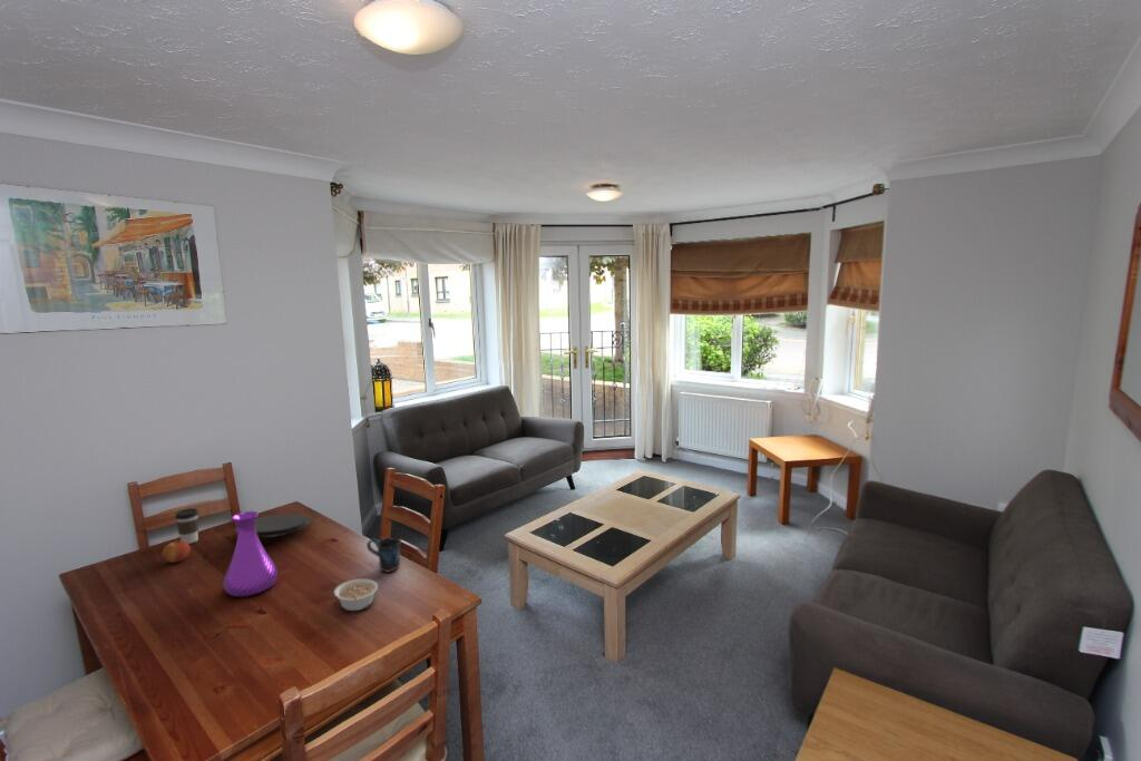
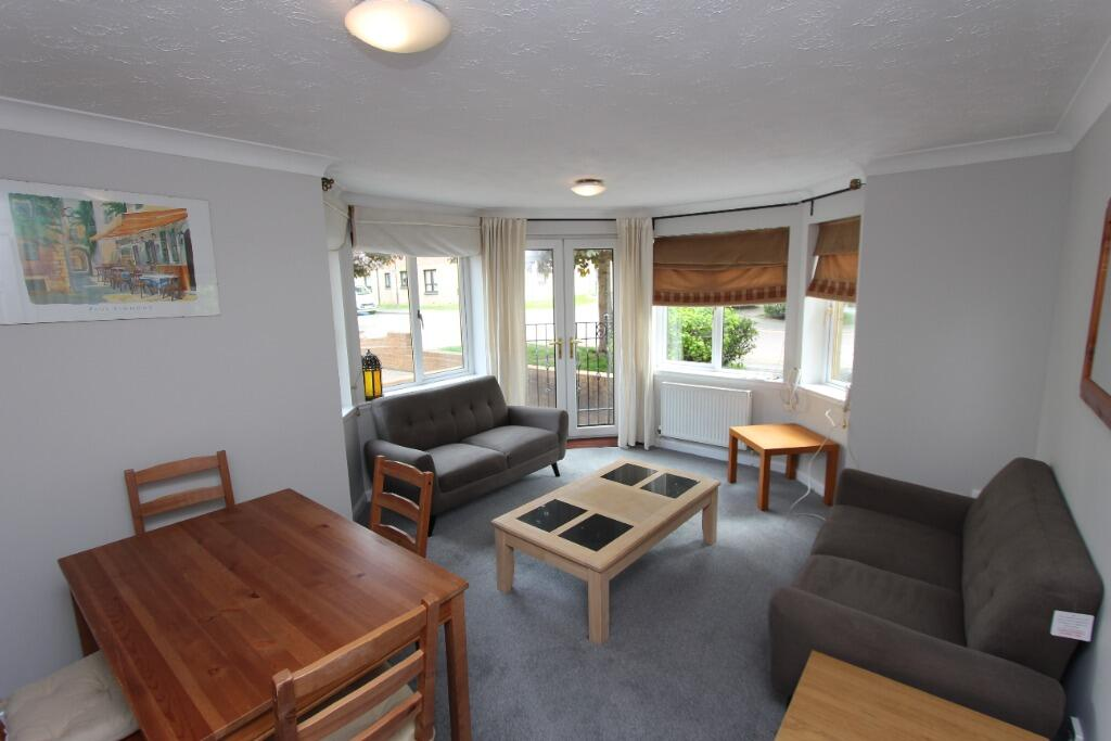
- coffee cup (187, 526)
- apple (176, 549)
- vase (248, 552)
- plate (274, 527)
- mug (386, 553)
- legume (357, 595)
